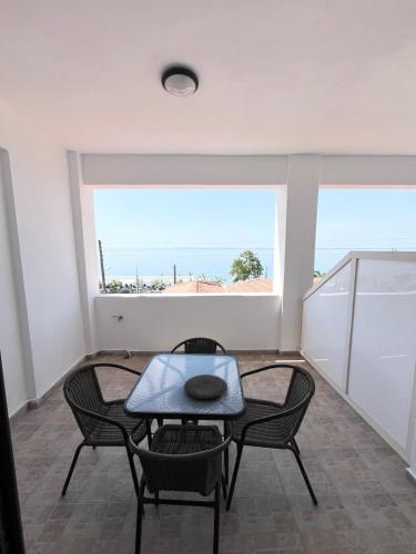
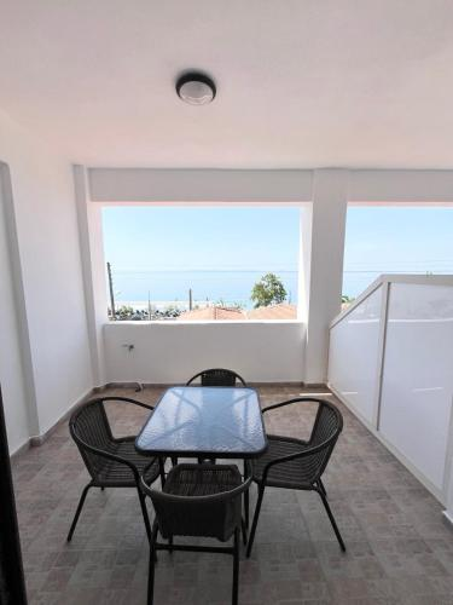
- plate (205, 387)
